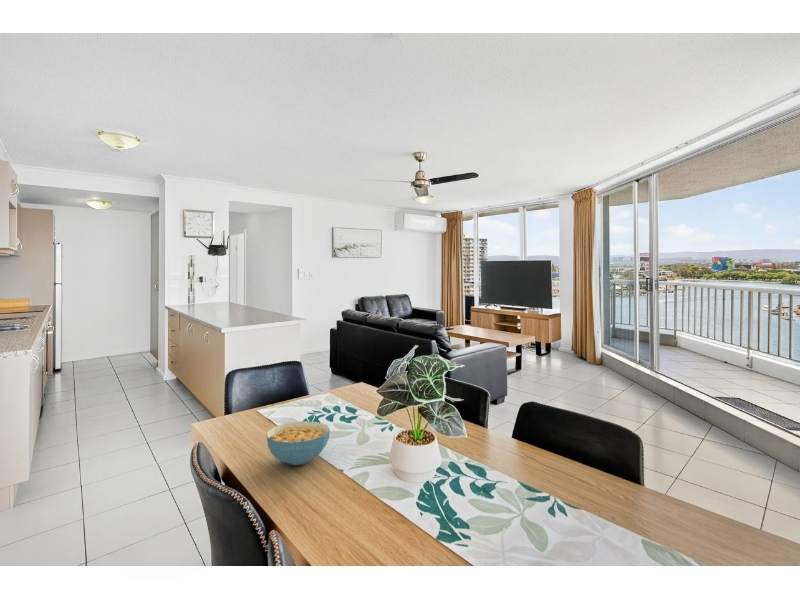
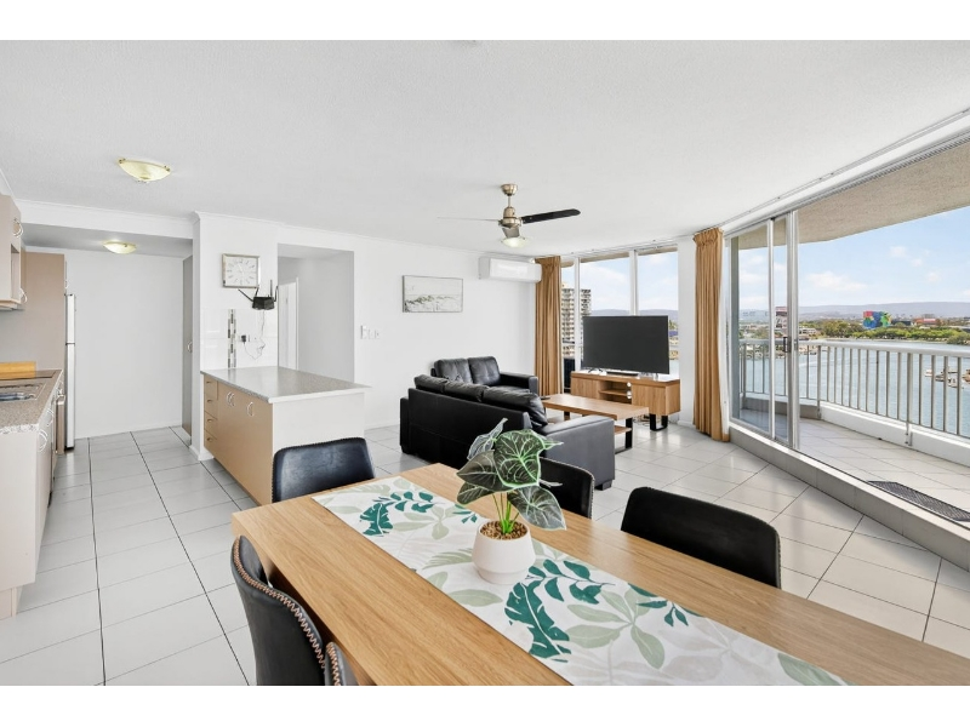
- cereal bowl (298, 446)
